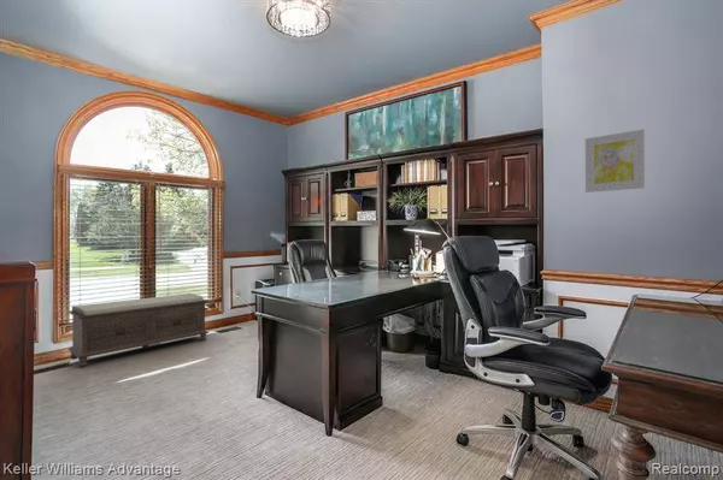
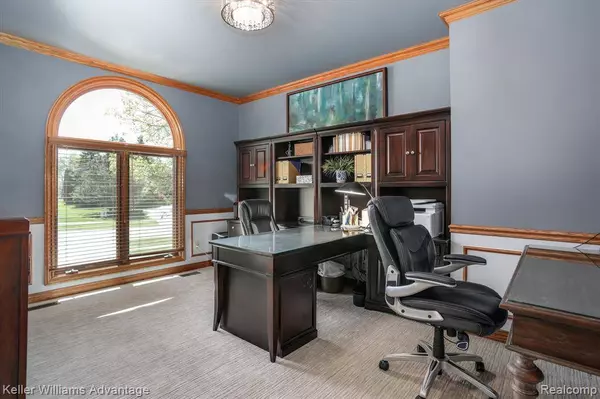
- bench (143, 325)
- wall art (613, 162)
